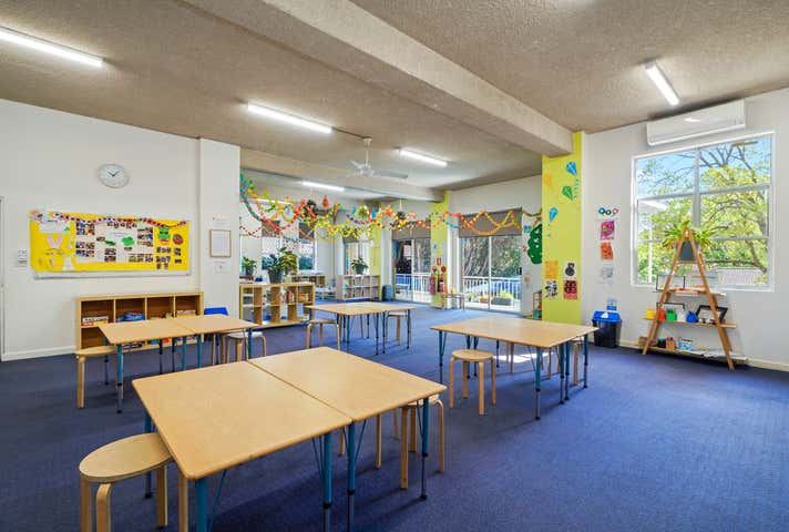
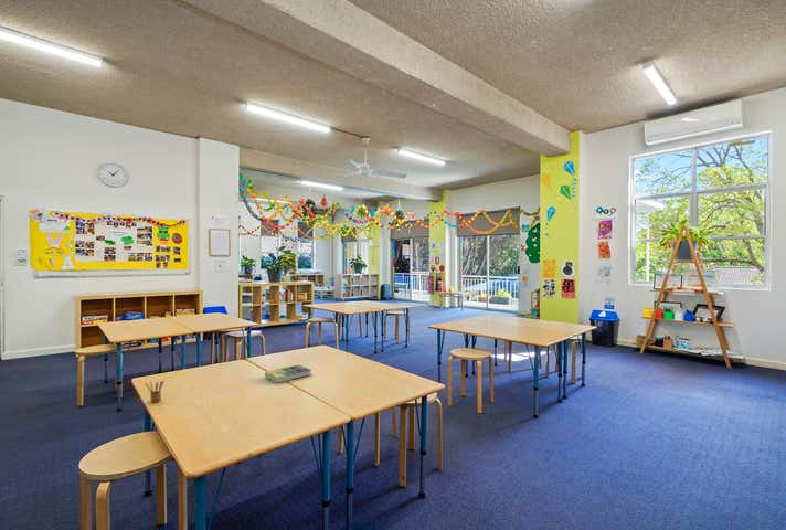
+ pencil box (155, 391)
+ book (288, 373)
